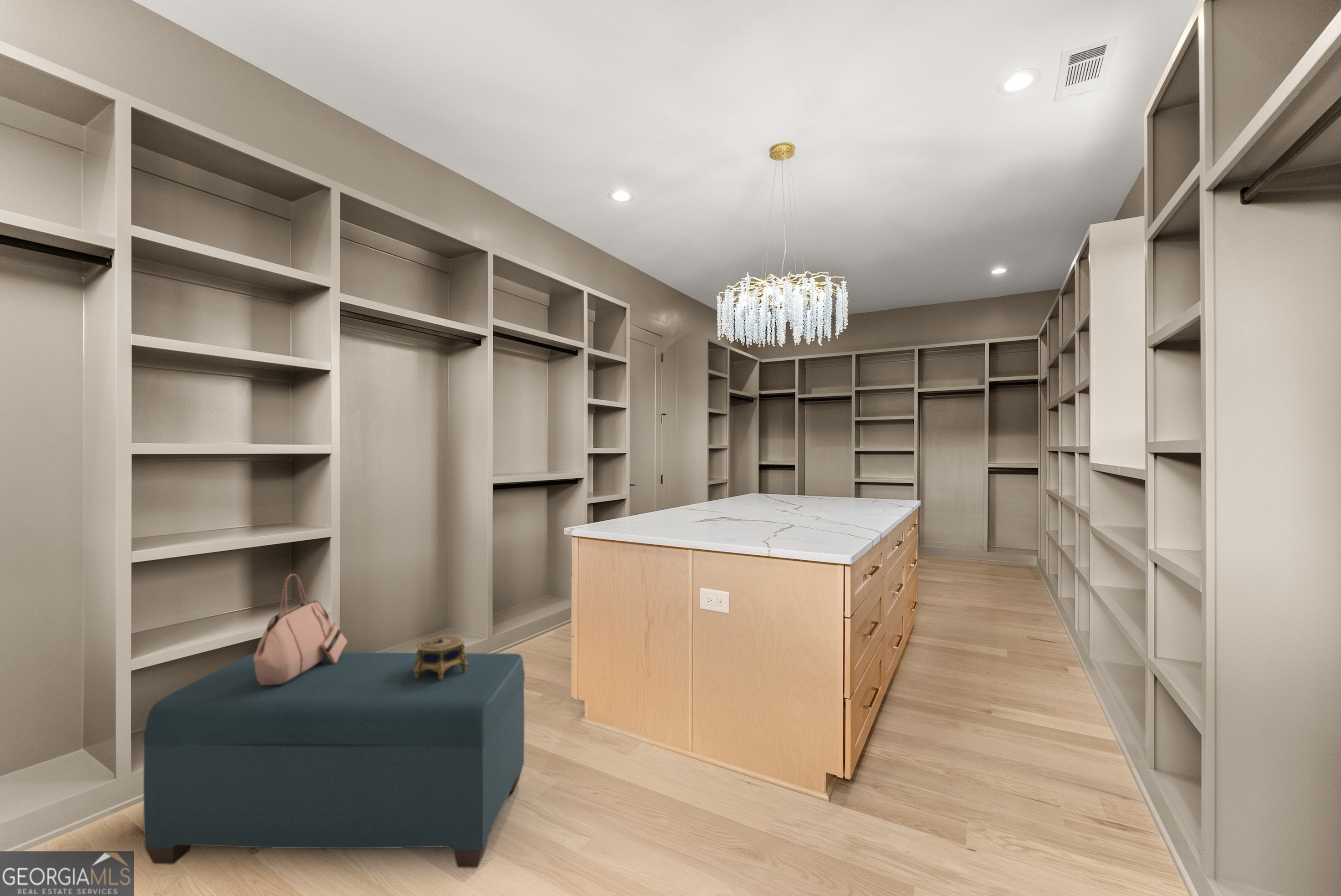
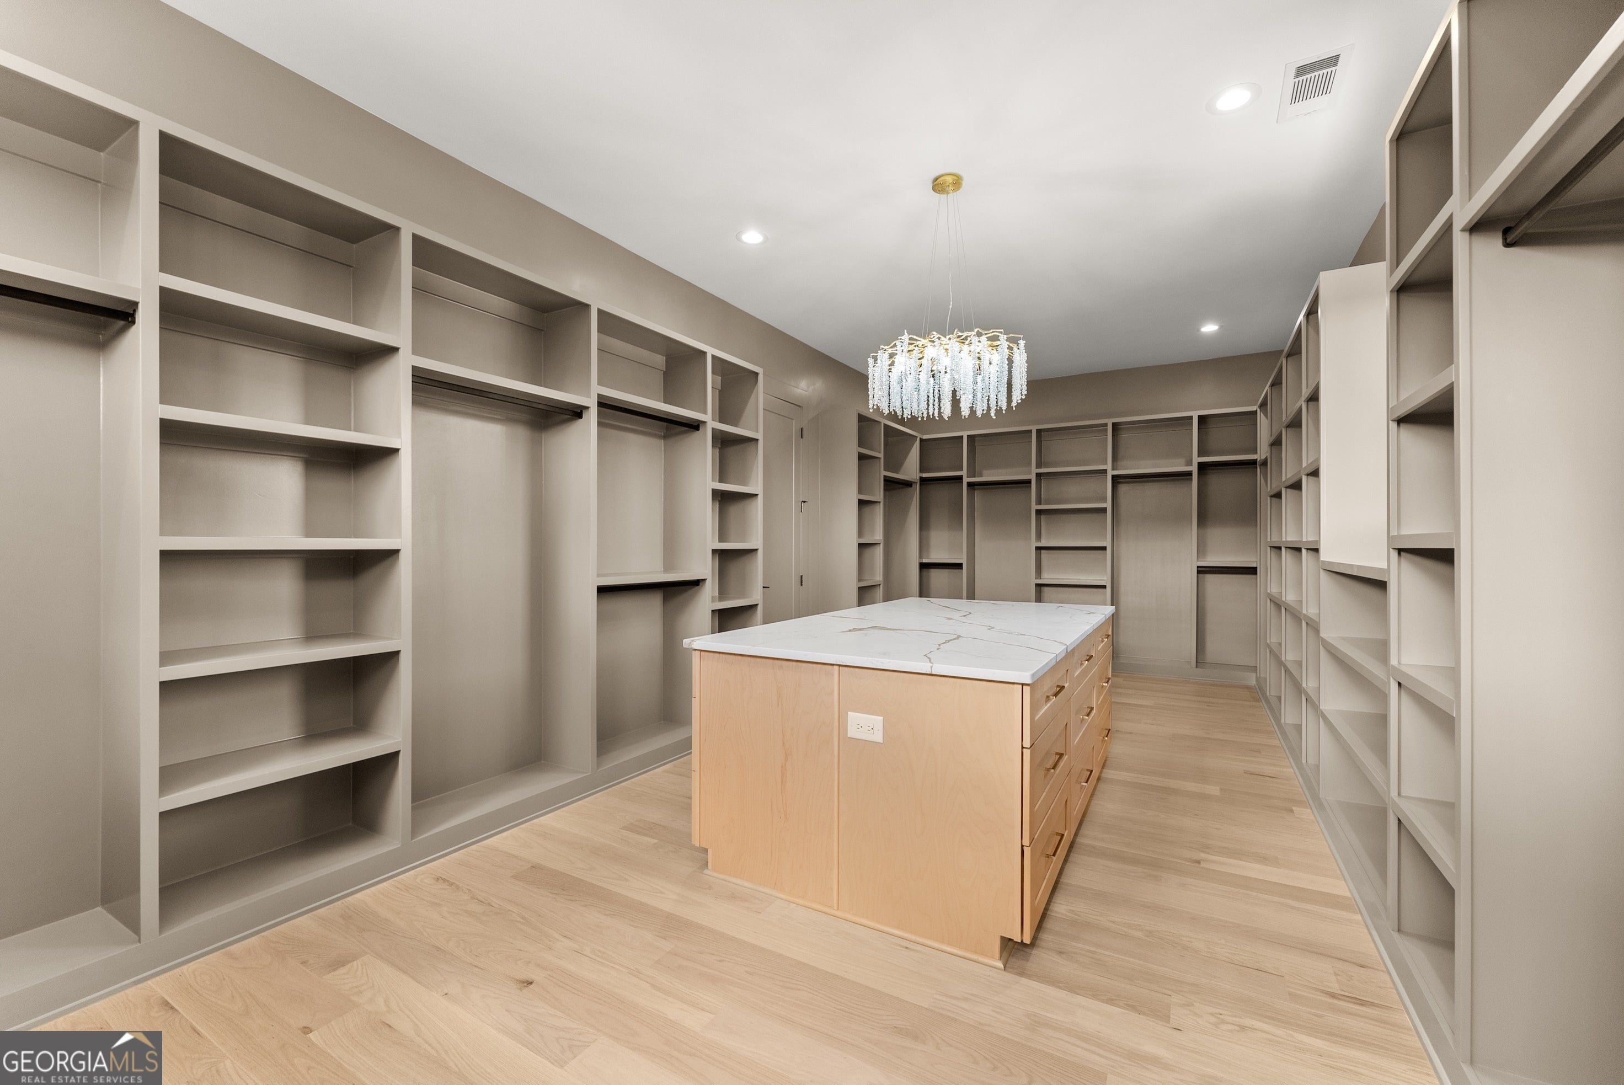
- handbag (303, 621)
- bench (355, 745)
- clock (441, 654)
